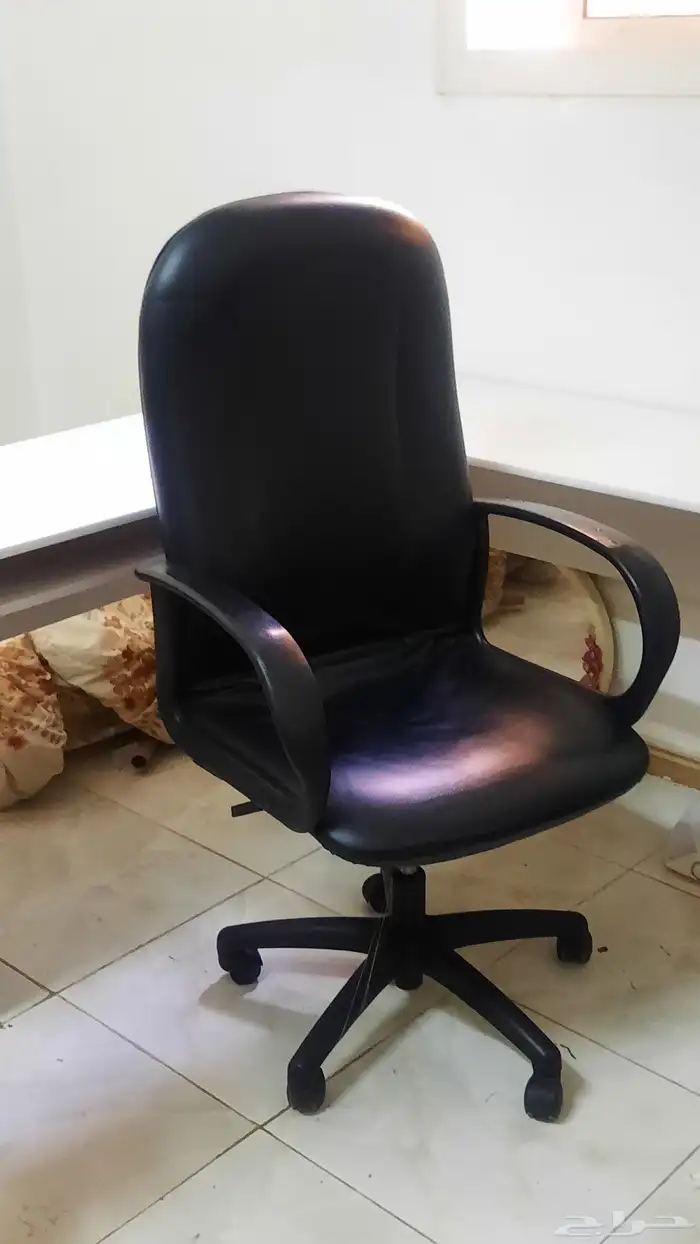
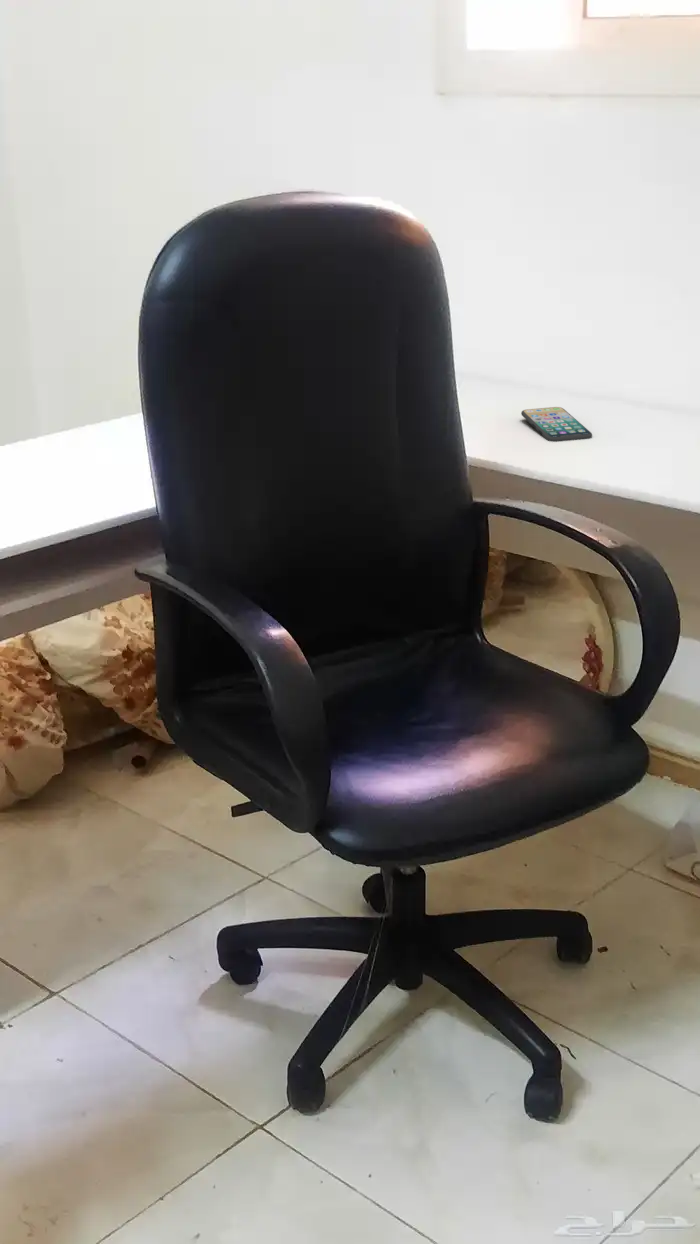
+ smartphone (555, 424)
